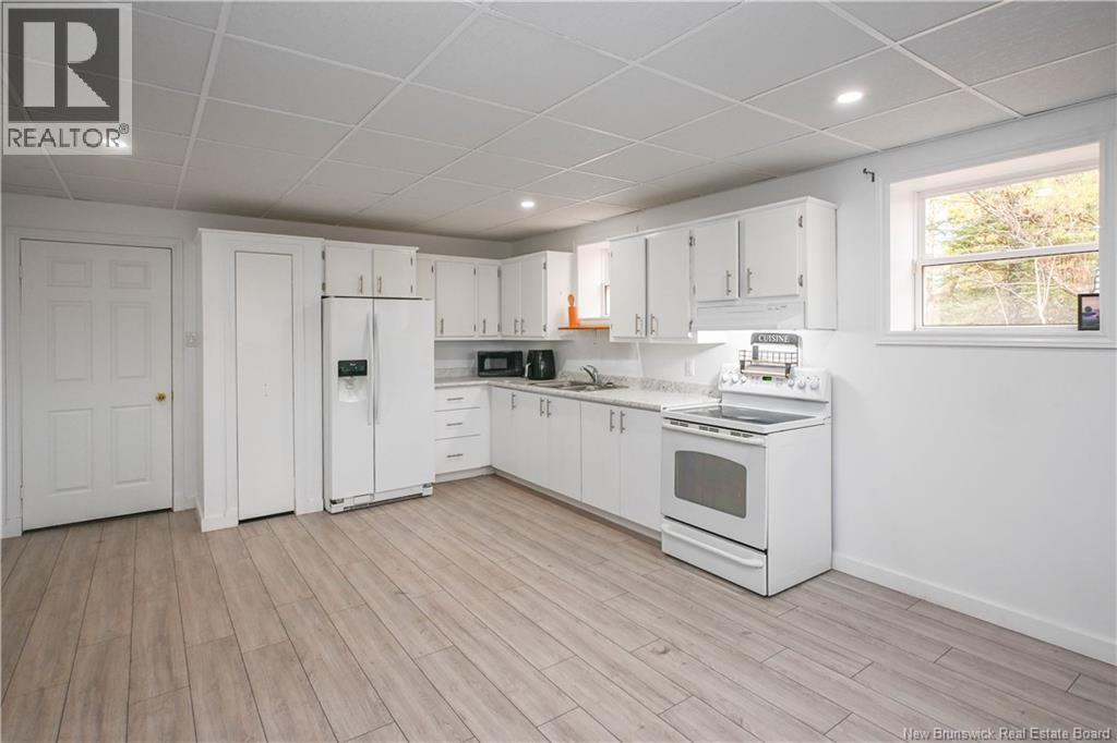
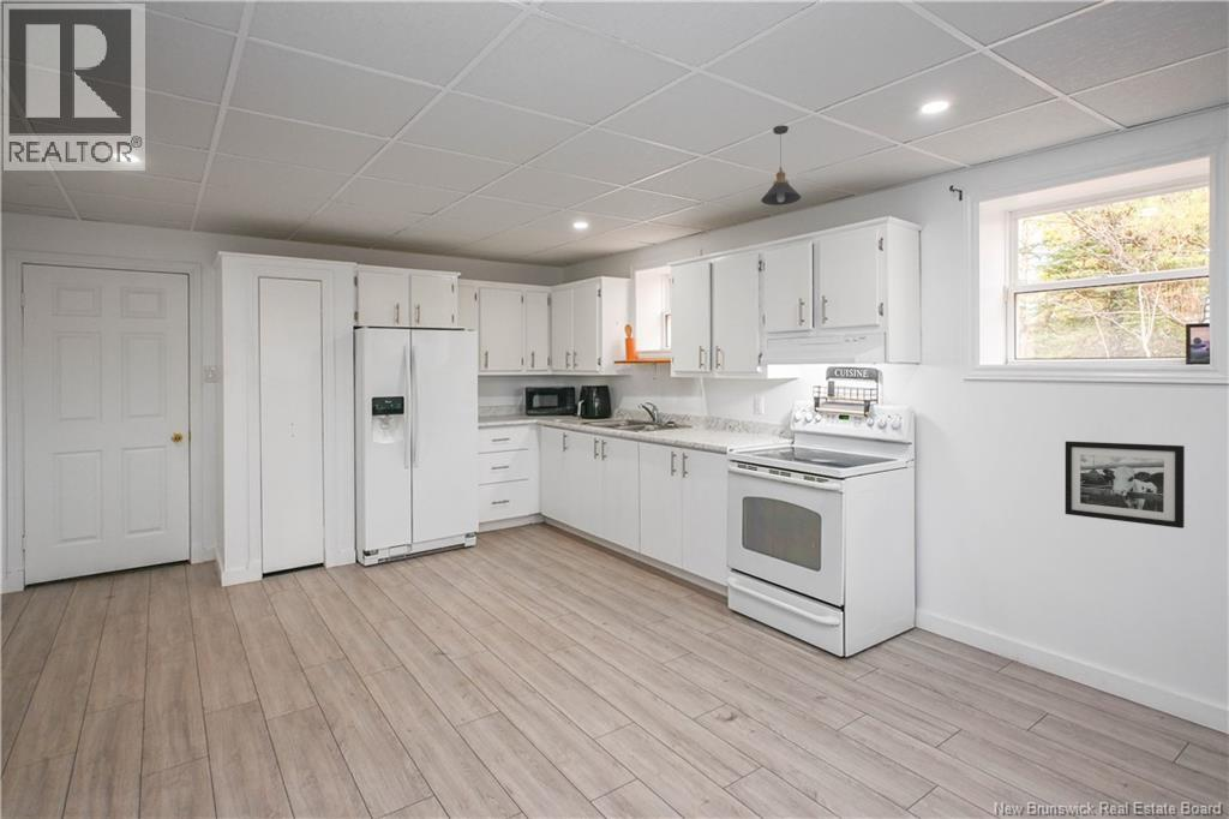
+ pendant light (780, 165)
+ picture frame (1121, 482)
